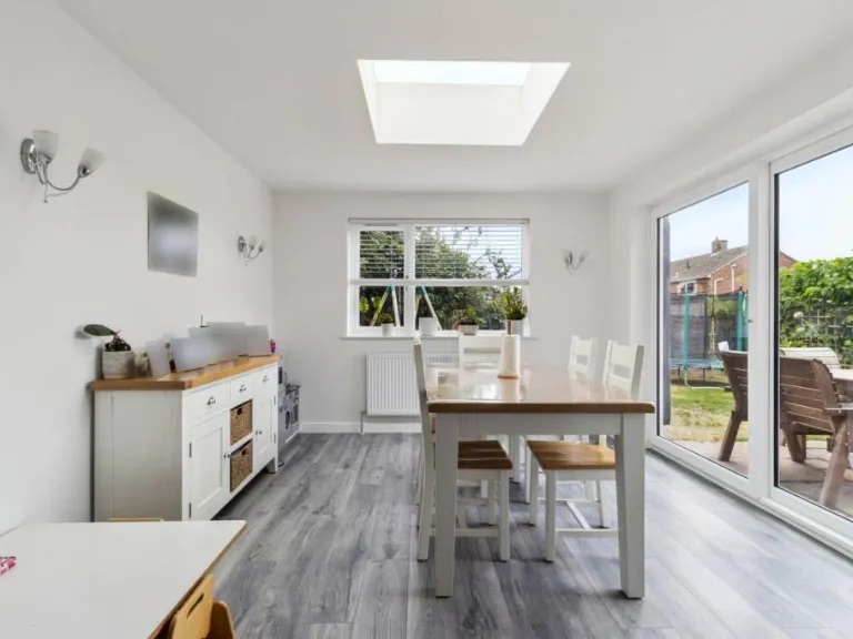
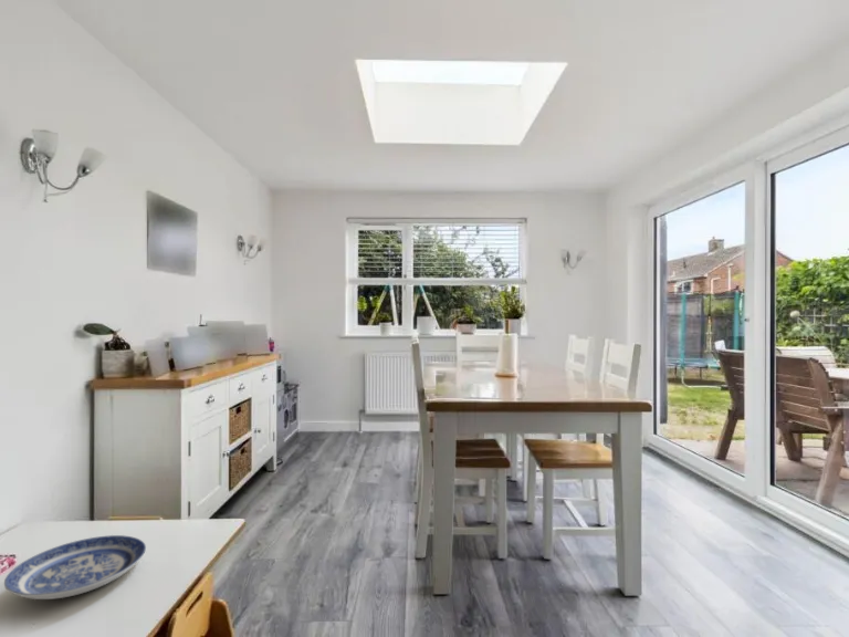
+ plate (80, 570)
